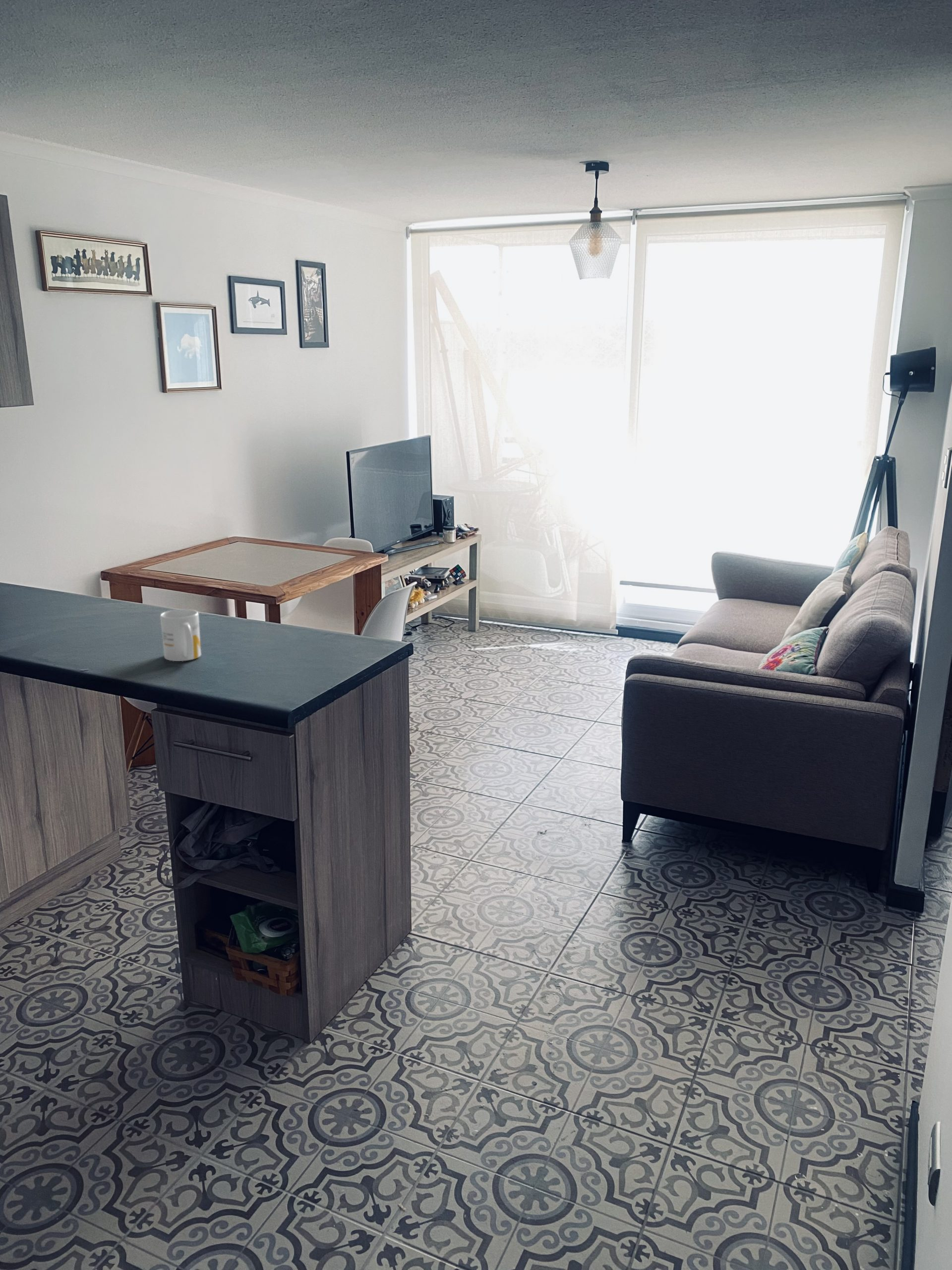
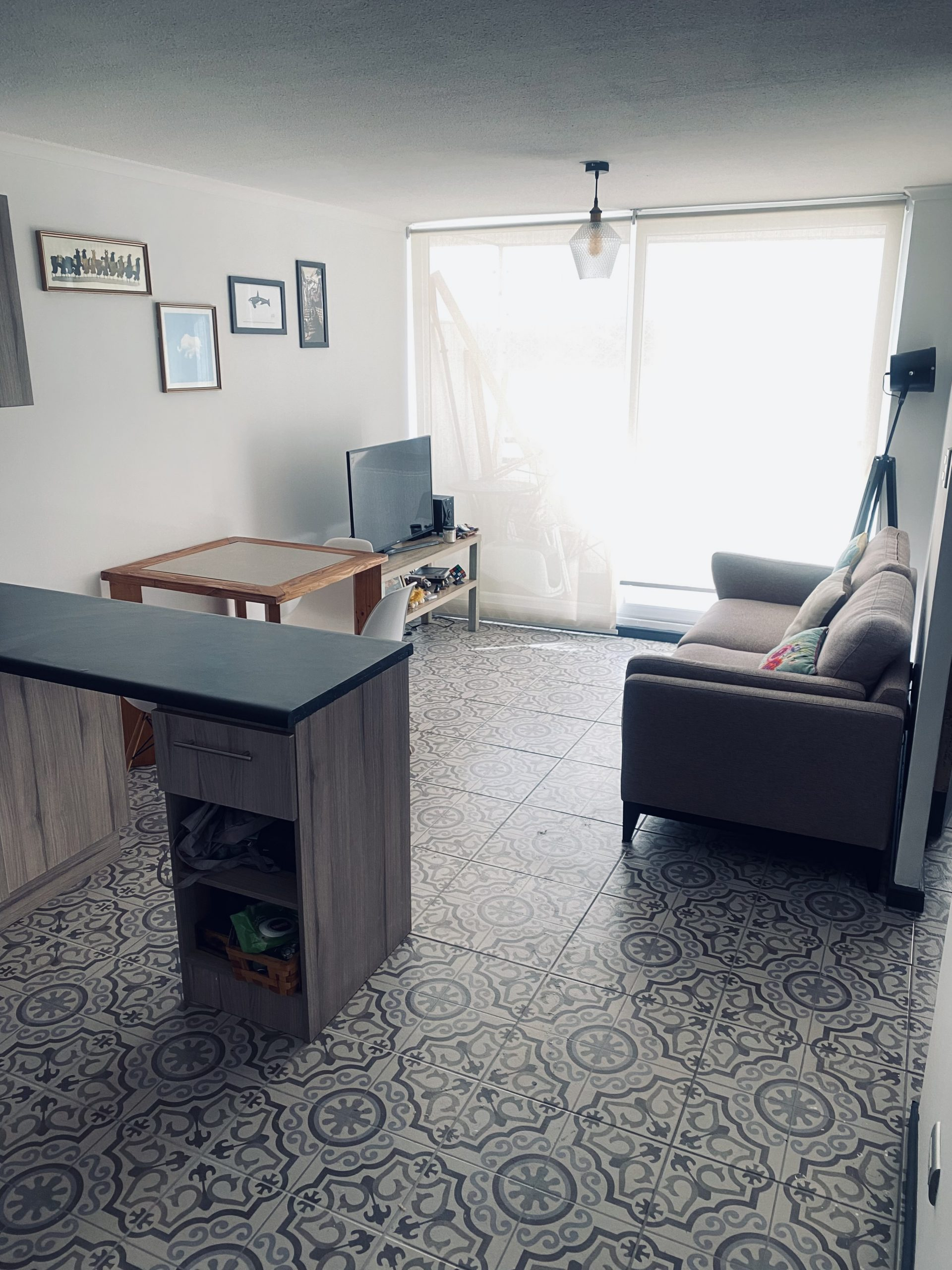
- mug (185, 636)
